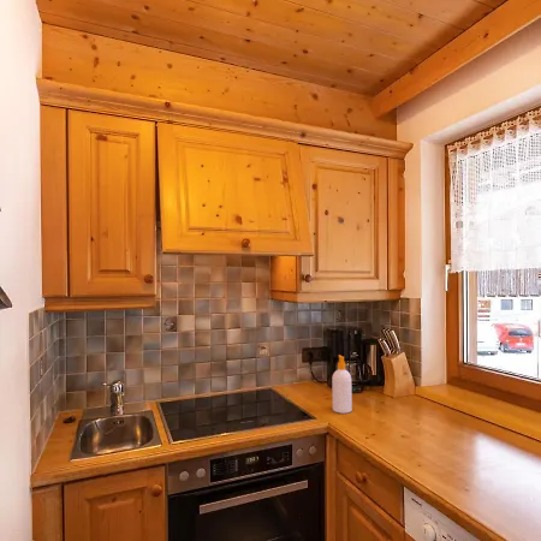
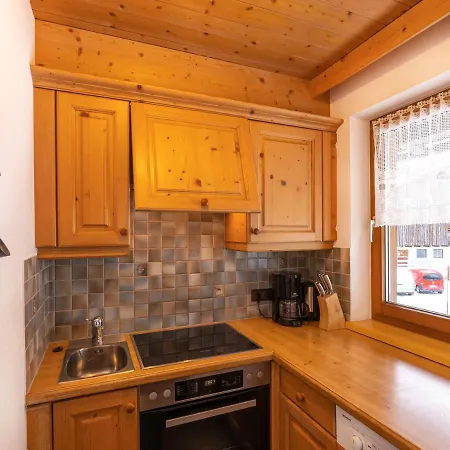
- soap bottle (341, 382)
